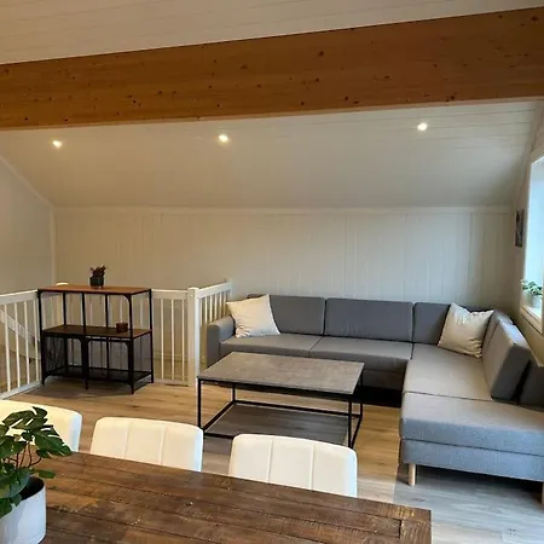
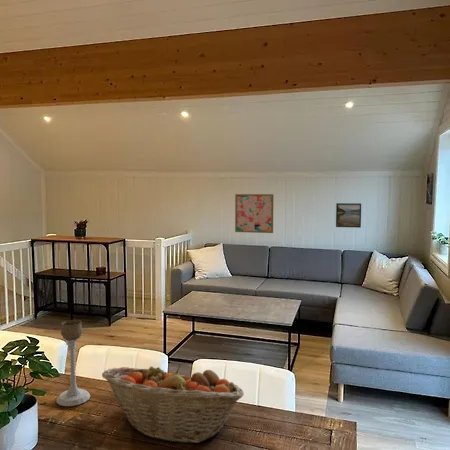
+ wall art (254, 213)
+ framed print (348, 215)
+ candle holder (72, 360)
+ fruit basket (172, 392)
